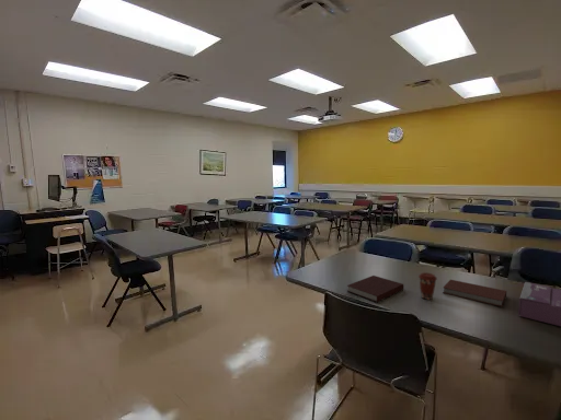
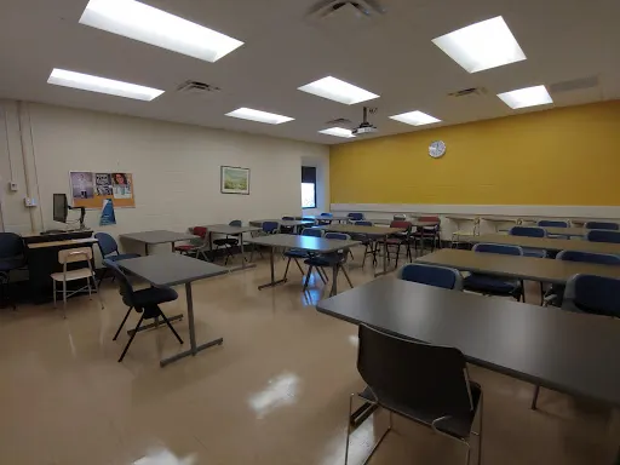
- coffee cup (426, 285)
- tissue box (543, 302)
- notebook (375, 287)
- book (473, 291)
